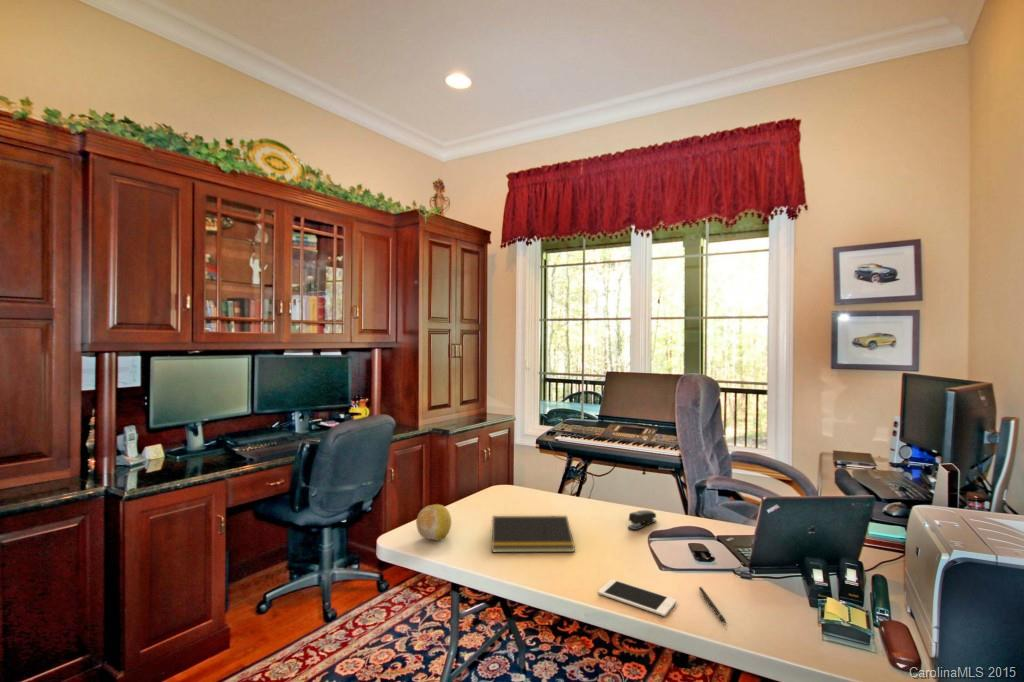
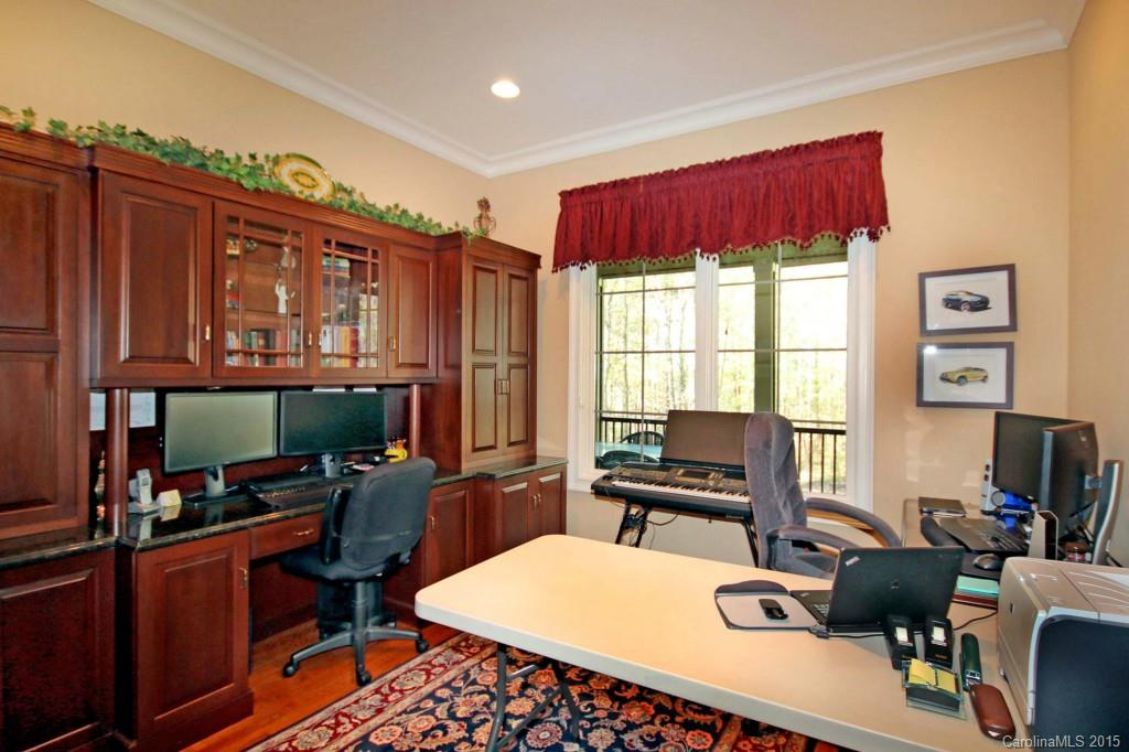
- cell phone (636, 596)
- notepad (531, 532)
- stapler (642, 516)
- pen (712, 604)
- fruit (433, 522)
